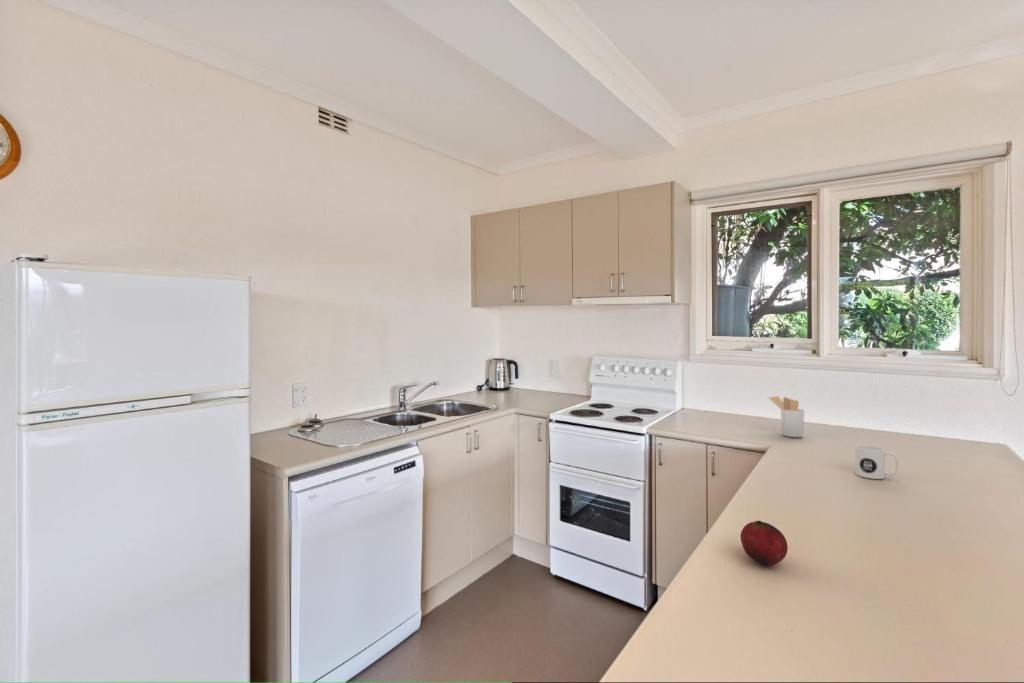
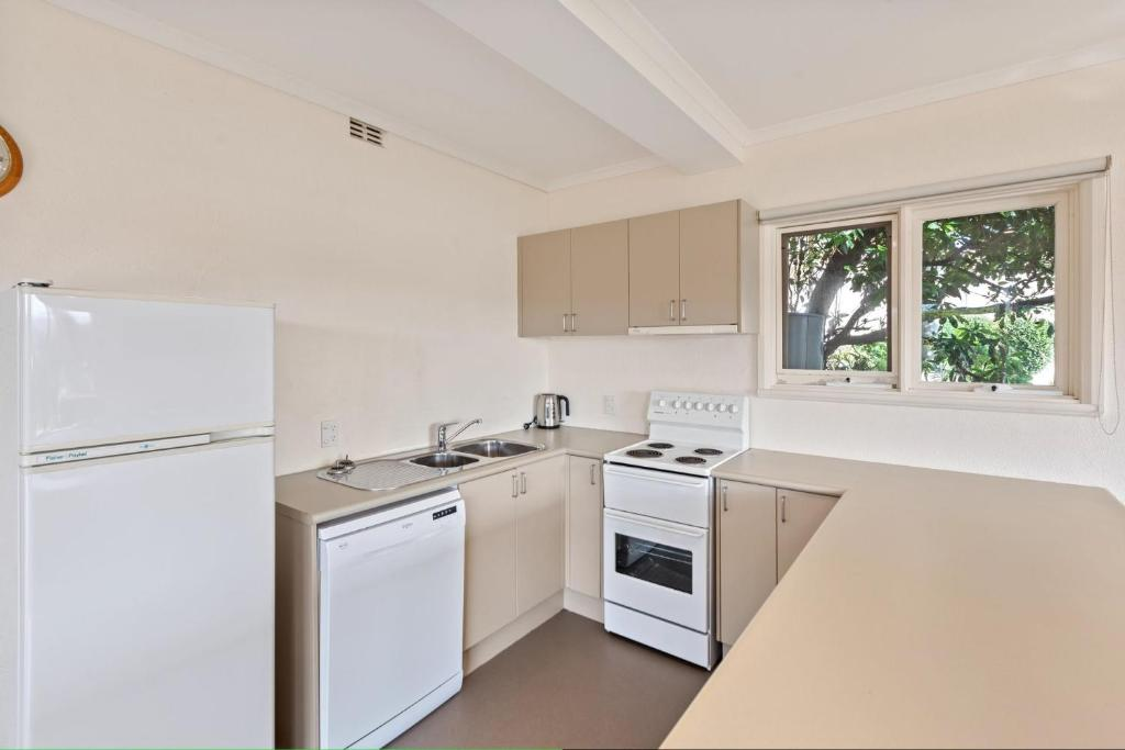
- mug (876, 462)
- utensil holder (786, 415)
- fruit (763, 540)
